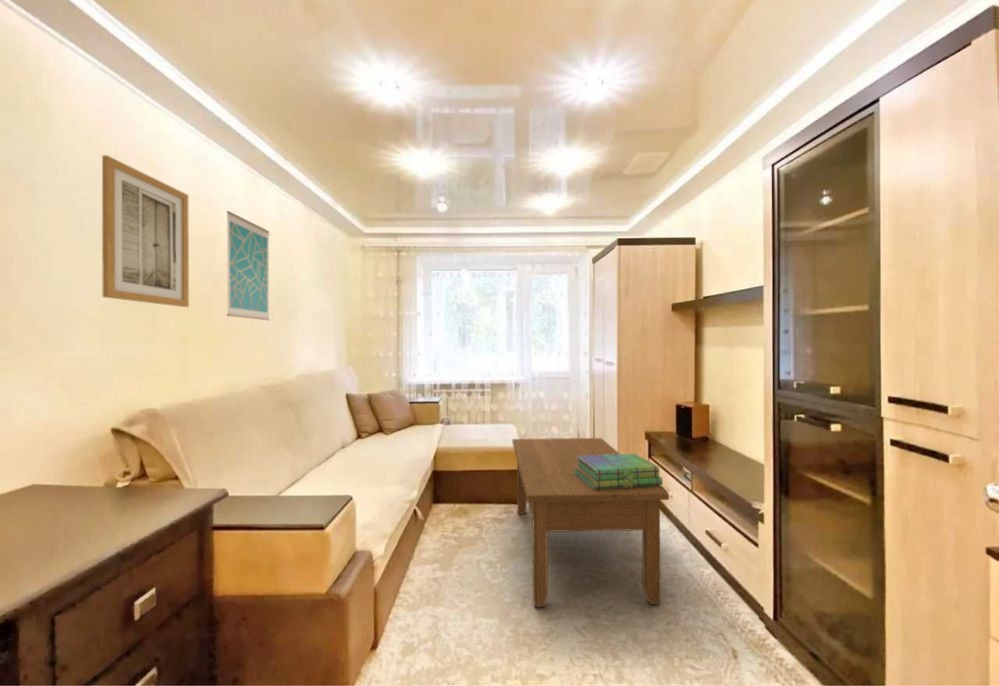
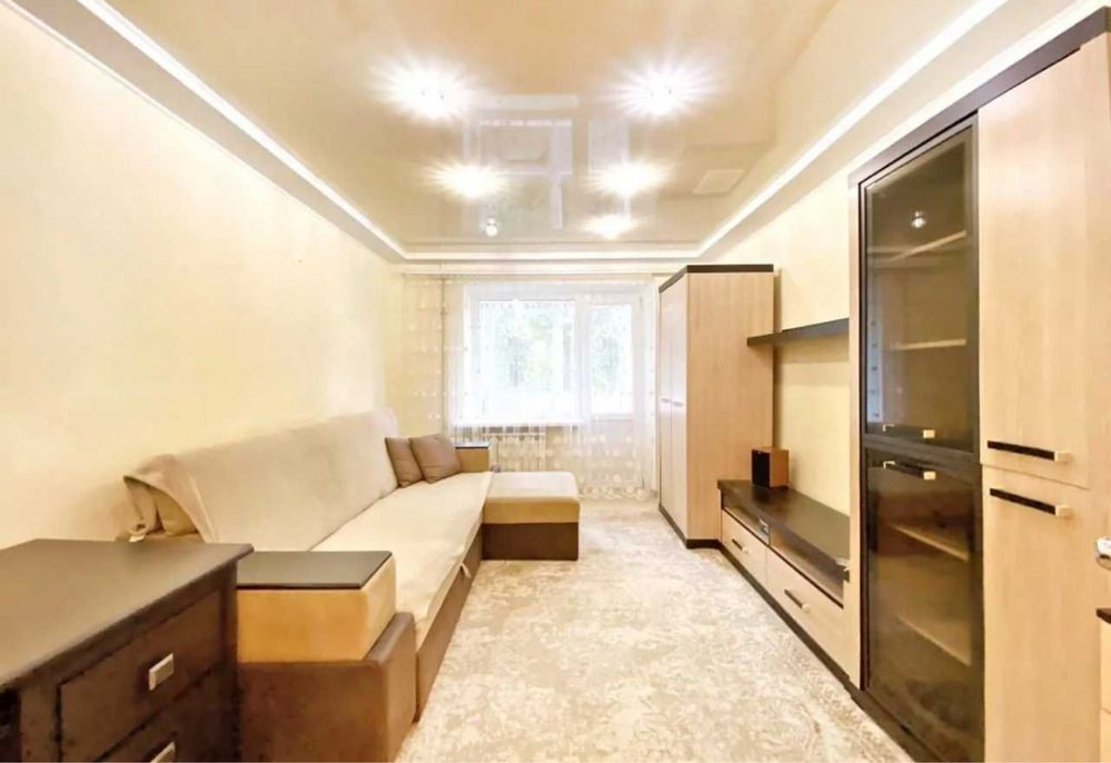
- wall art (249, 270)
- coffee table (573, 504)
- wall art (150, 240)
- stack of books (616, 470)
